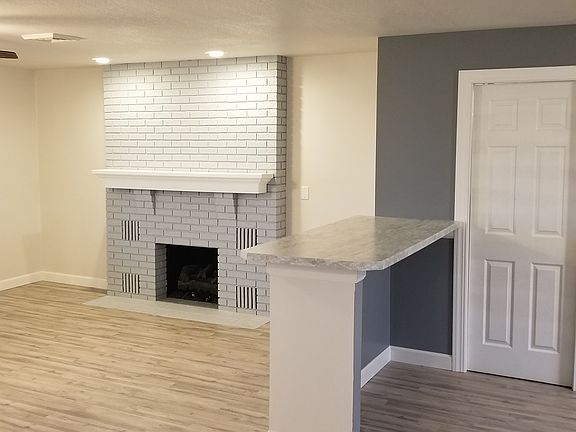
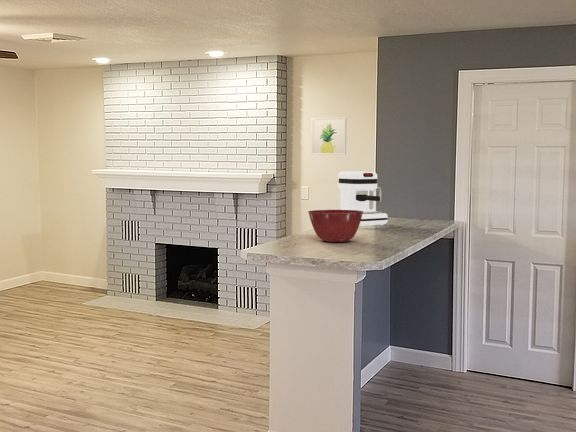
+ coffee maker (362, 198)
+ wall art (328, 136)
+ mixing bowl (335, 225)
